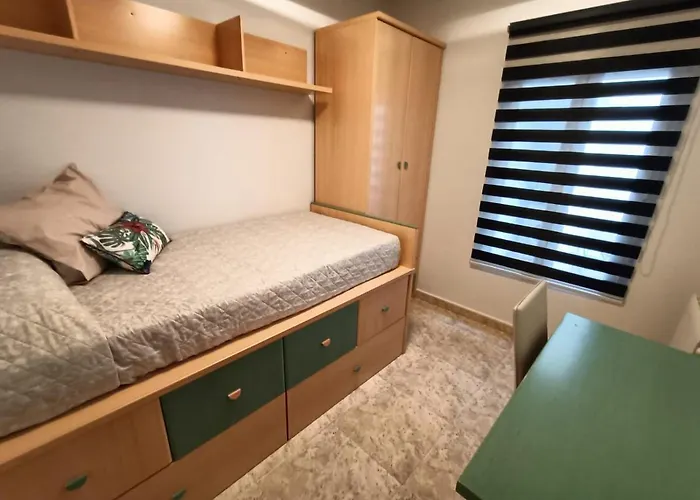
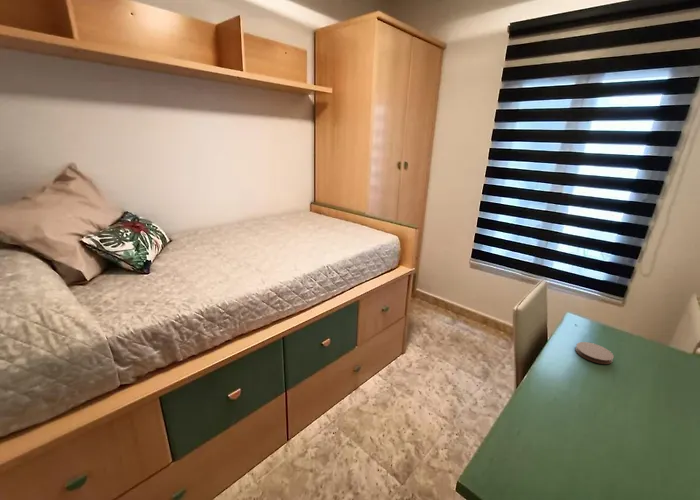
+ coaster (594, 352)
